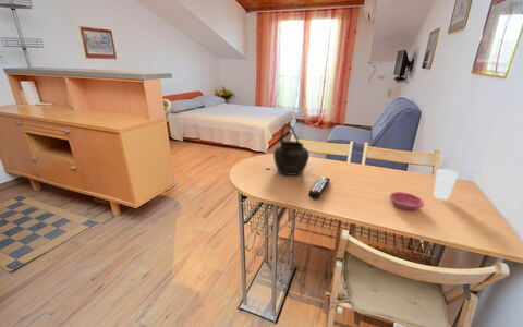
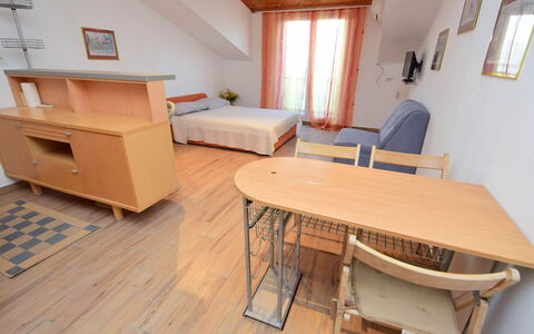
- saucer (405, 202)
- kettle (288, 149)
- cup (443, 184)
- remote control (319, 186)
